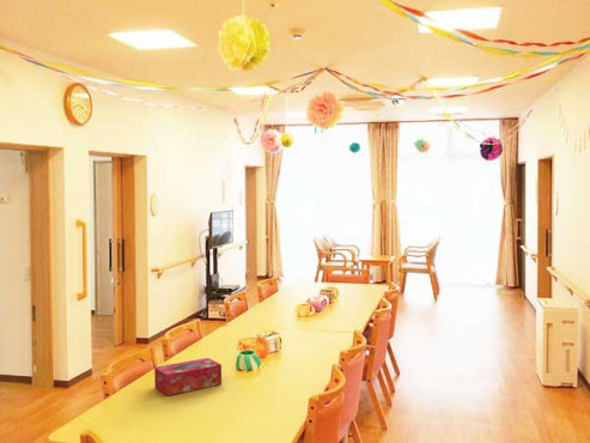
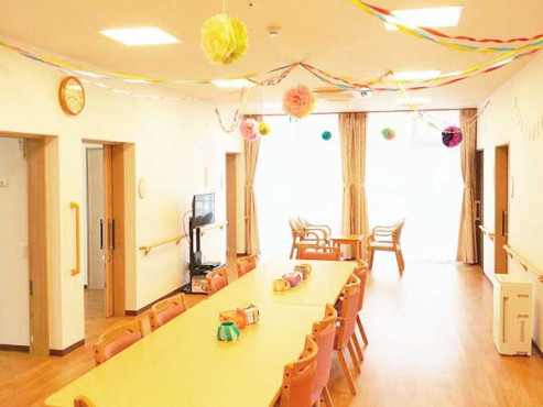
- tissue box (188, 375)
